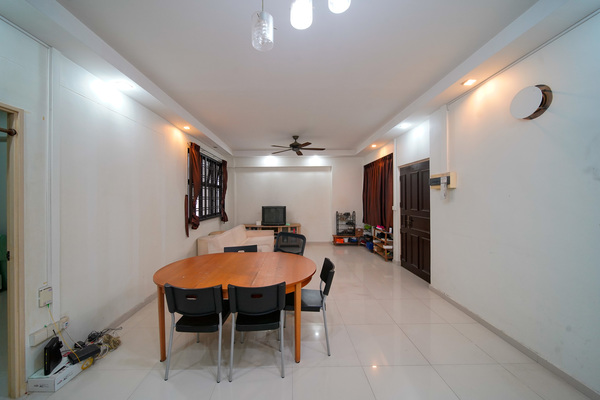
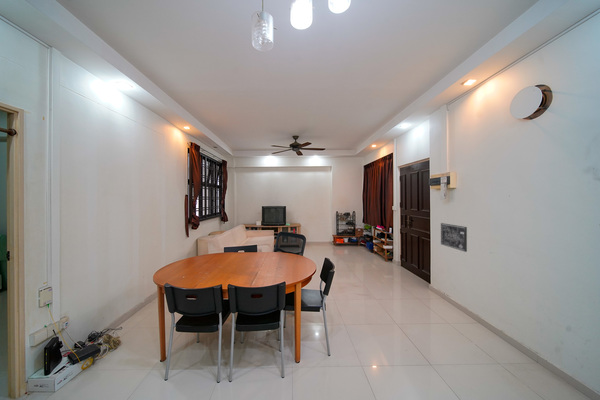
+ wall art (452, 236)
